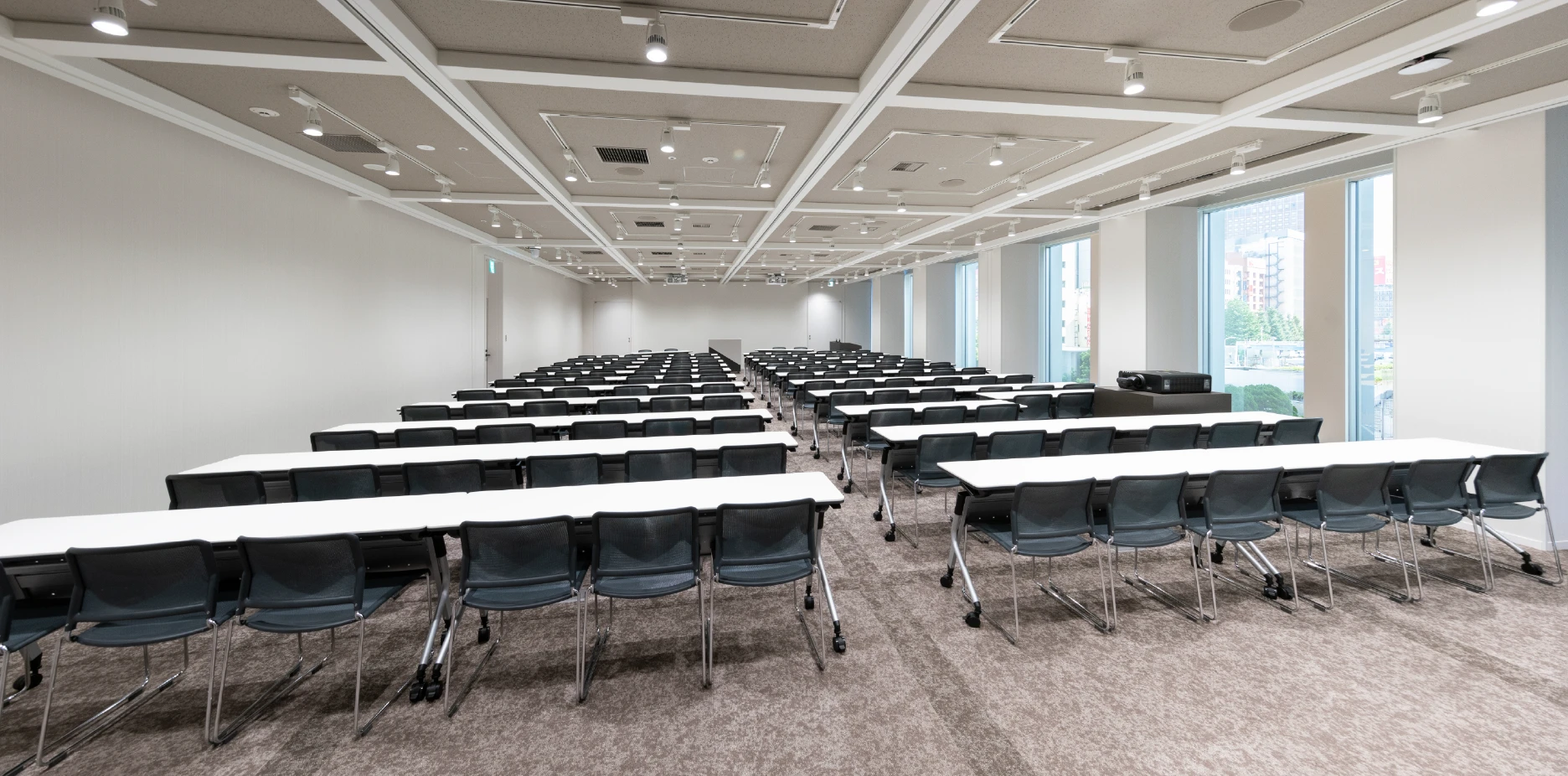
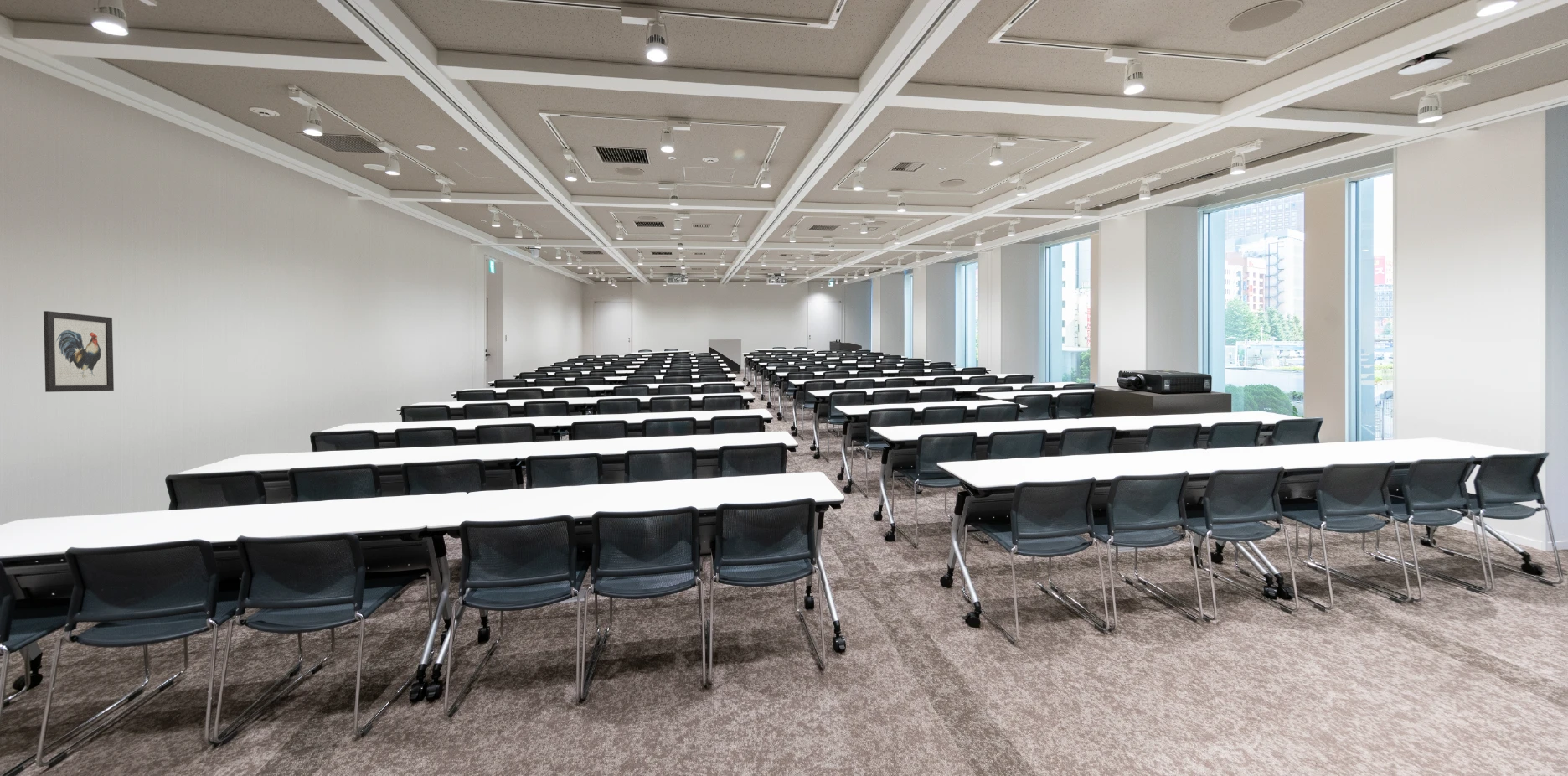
+ wall art (80, 353)
